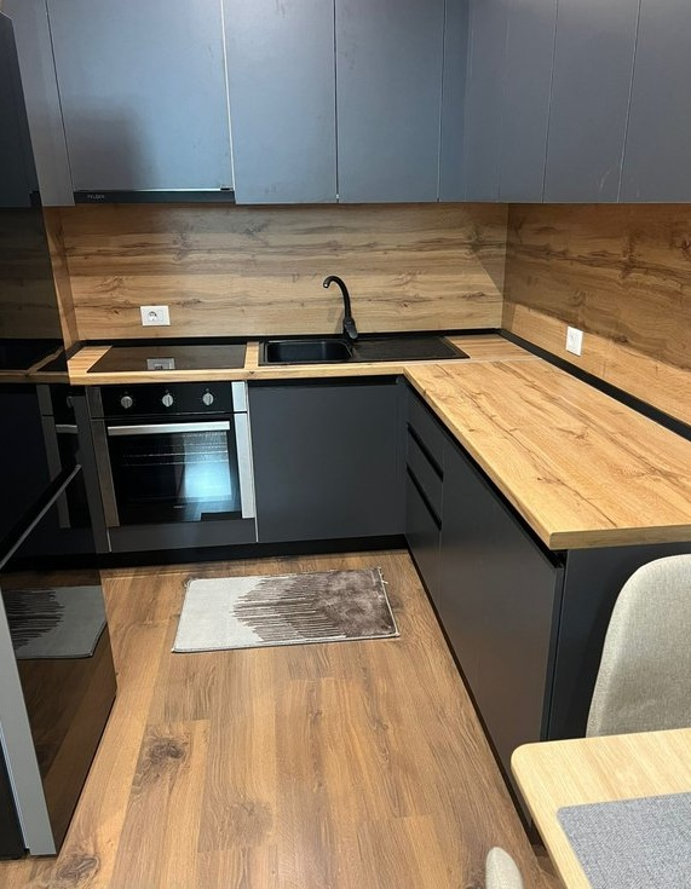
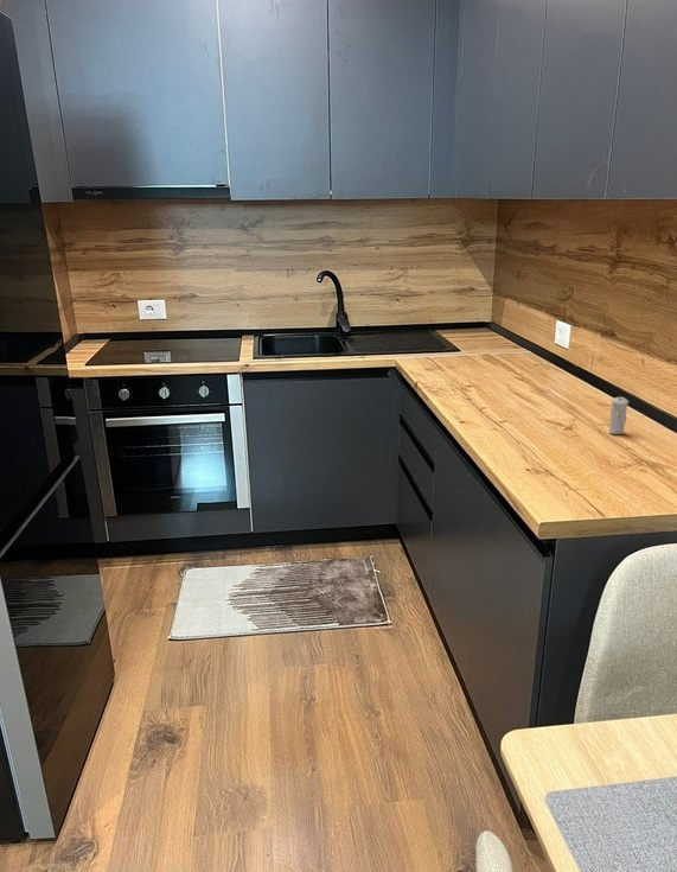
+ candle (619, 412)
